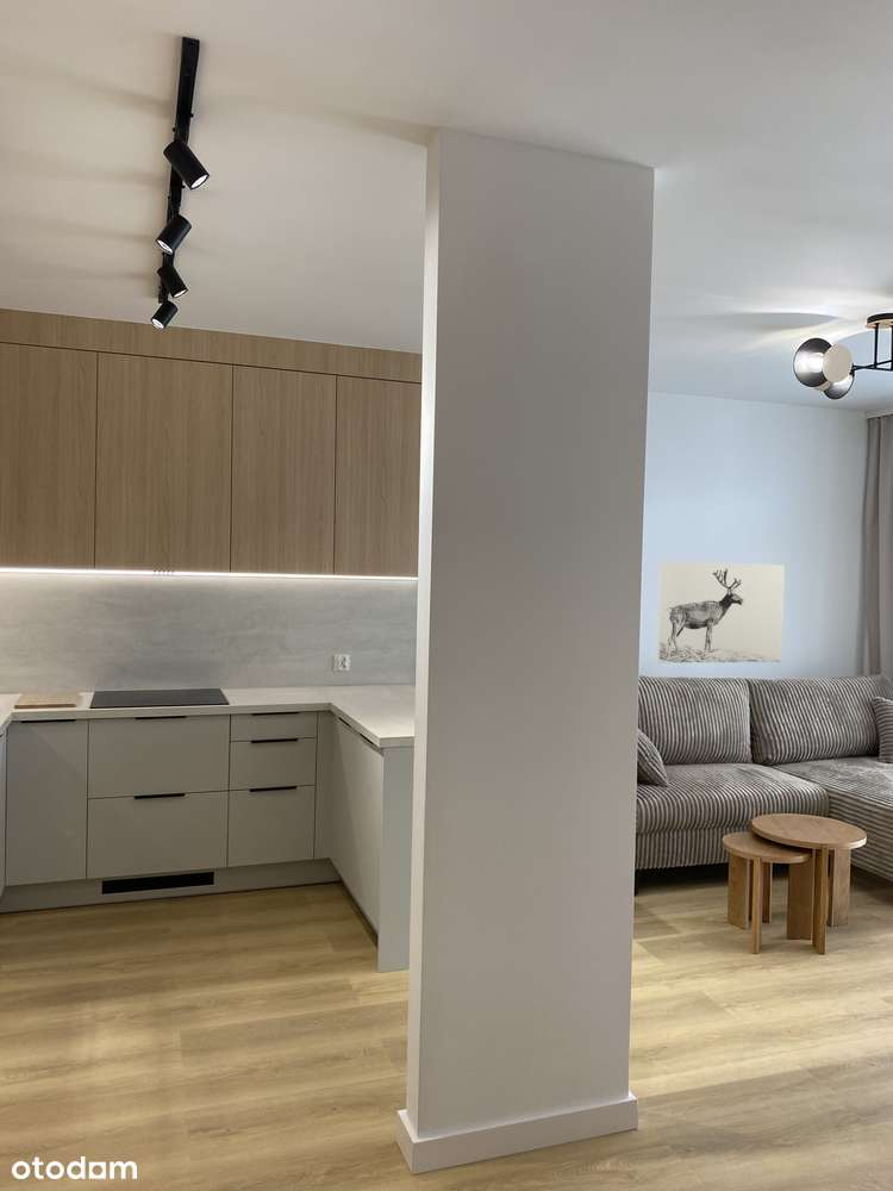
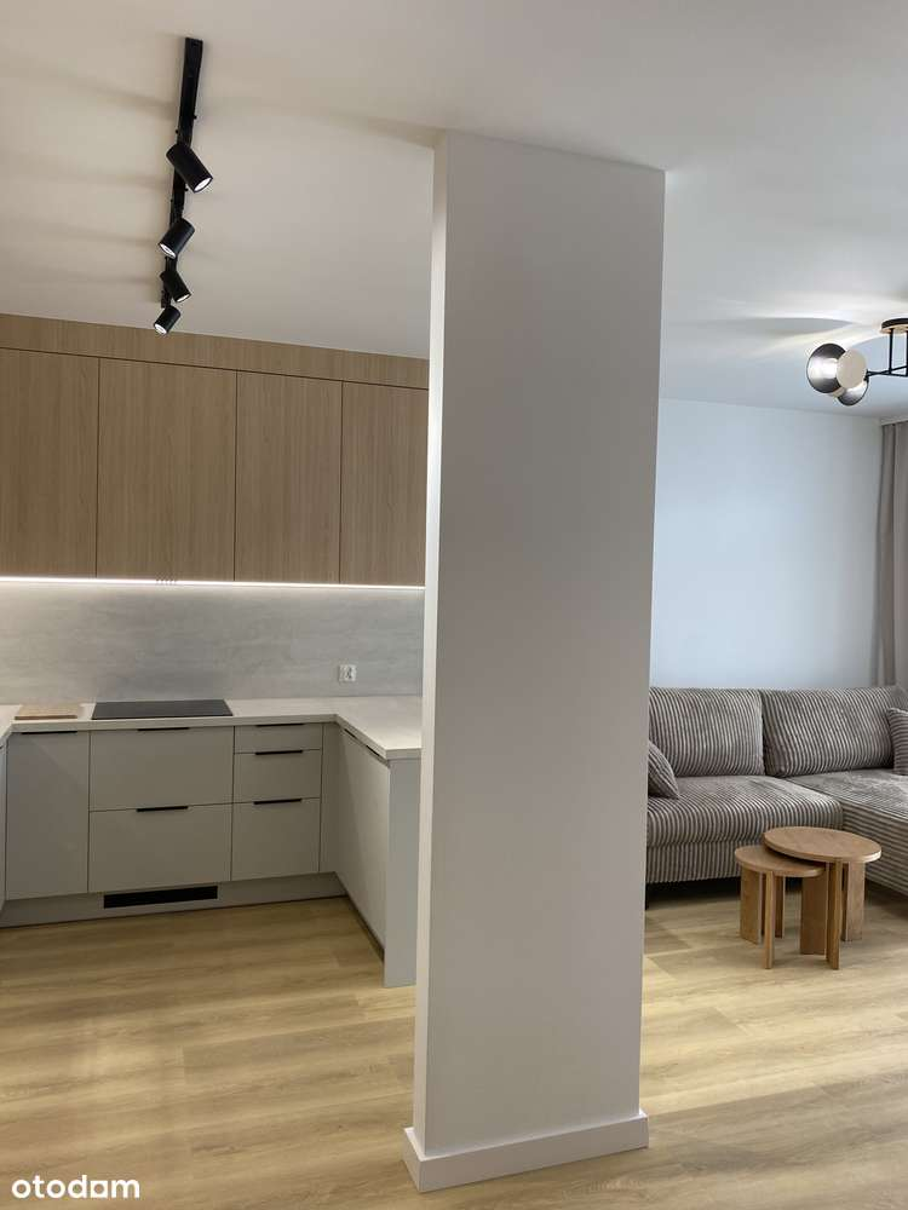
- wall art (722, 612)
